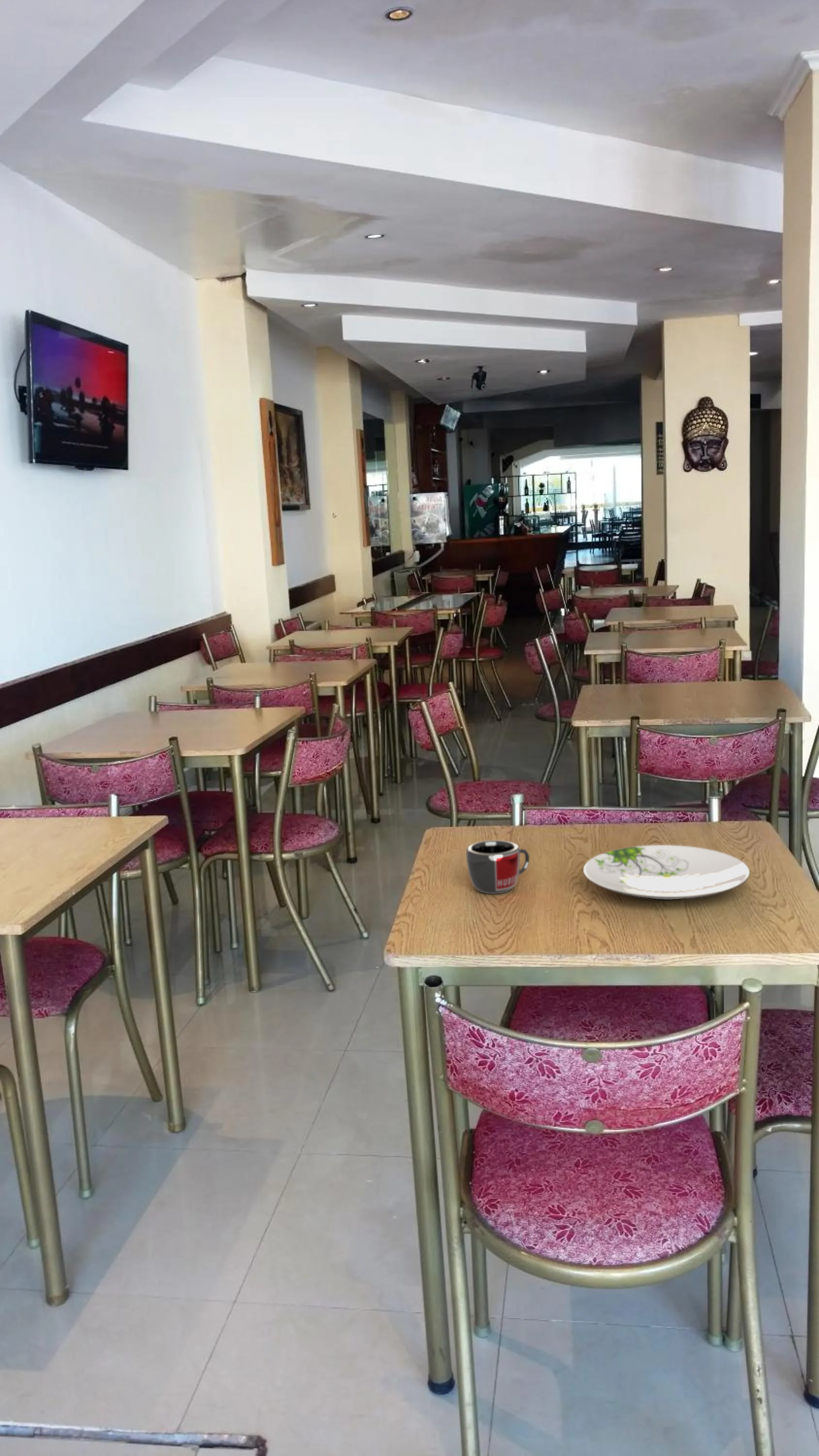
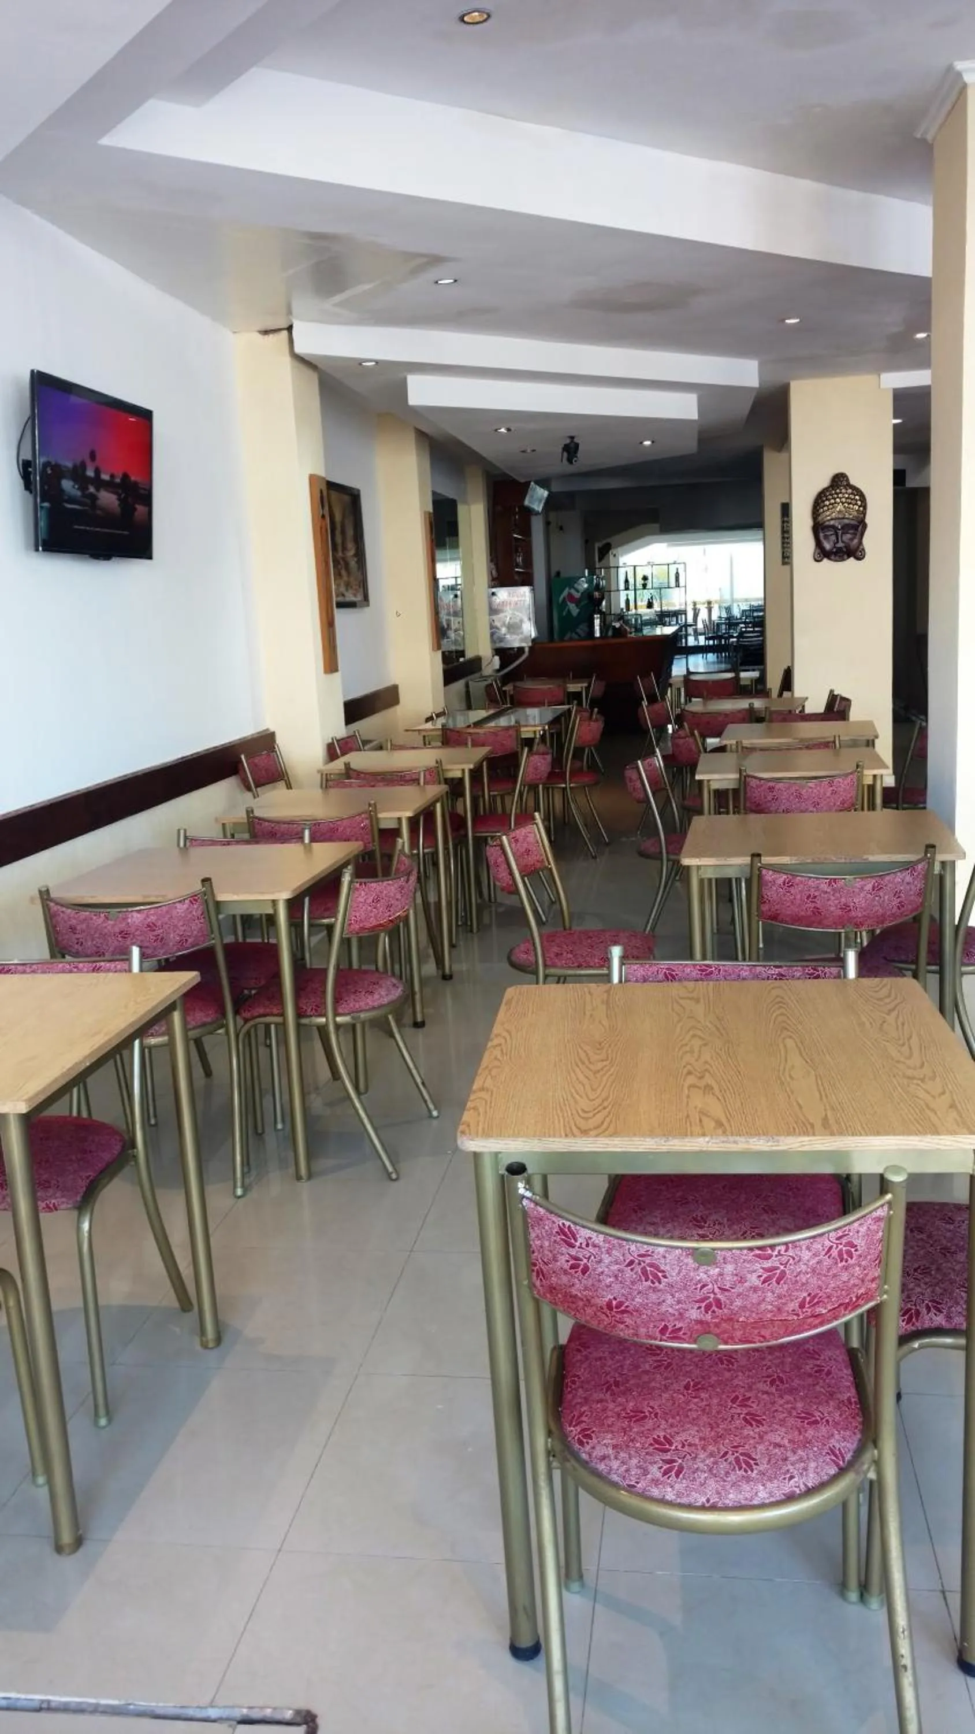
- mug (501, 866)
- plate (665, 879)
